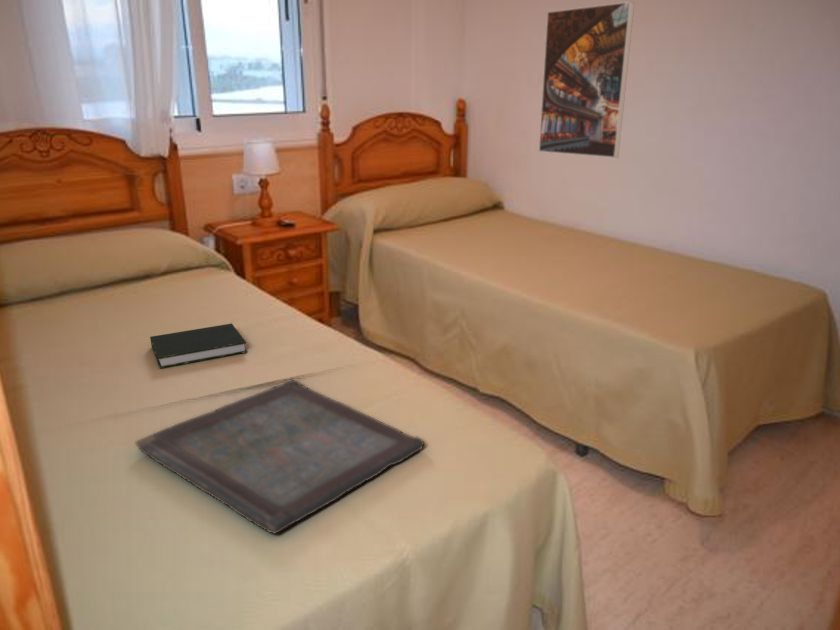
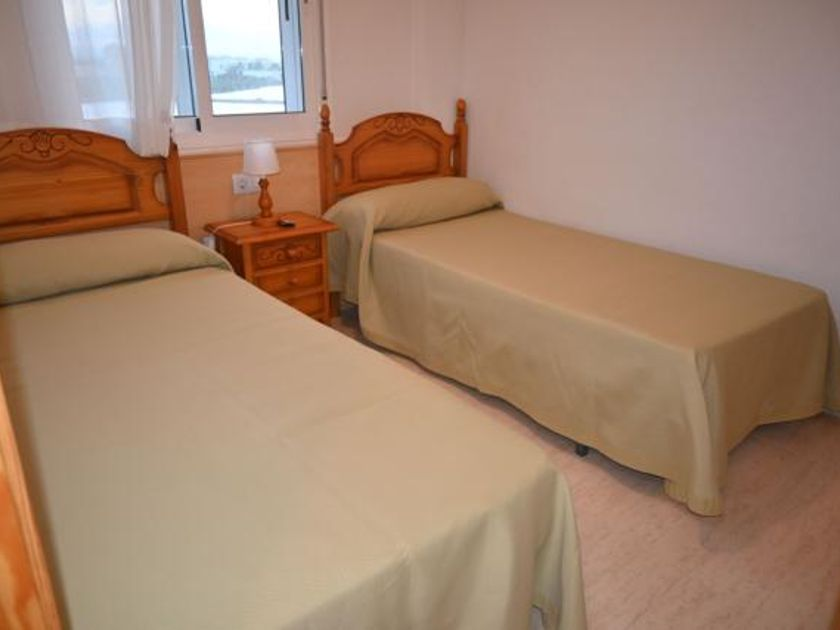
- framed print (582, 83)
- book (198, 344)
- serving tray (281, 443)
